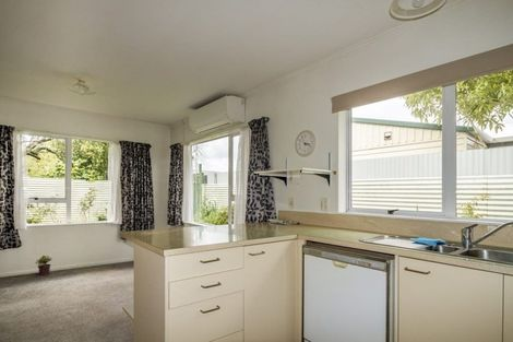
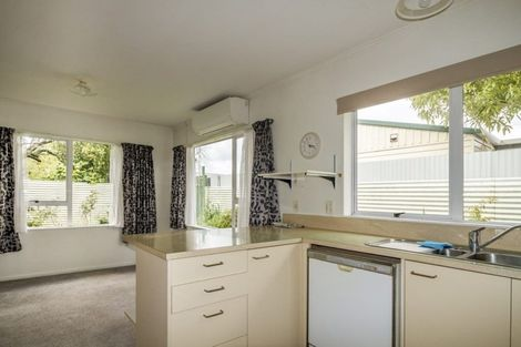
- potted plant (44, 264)
